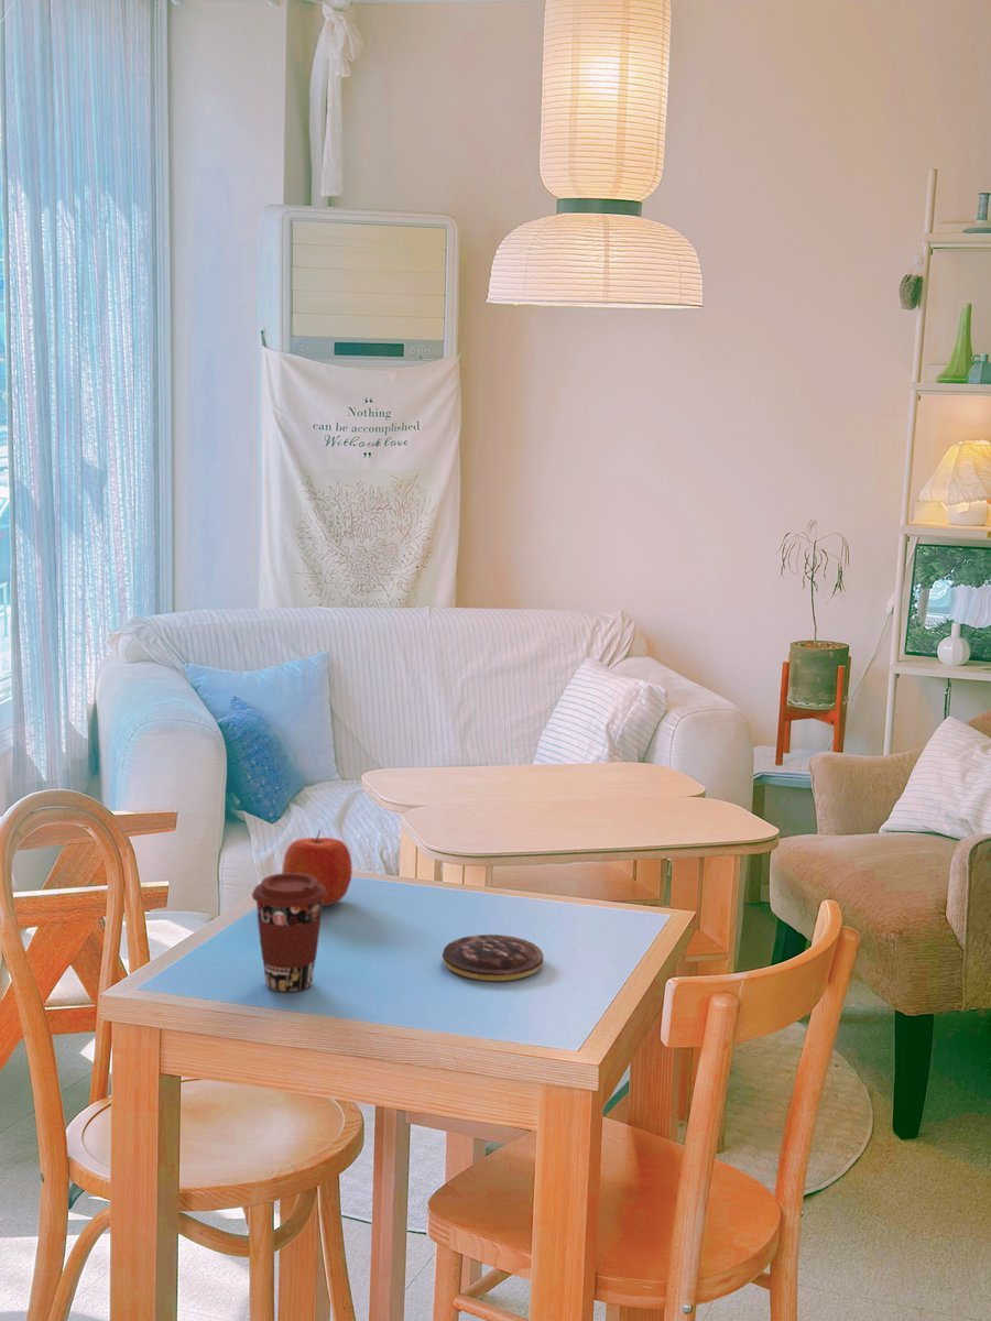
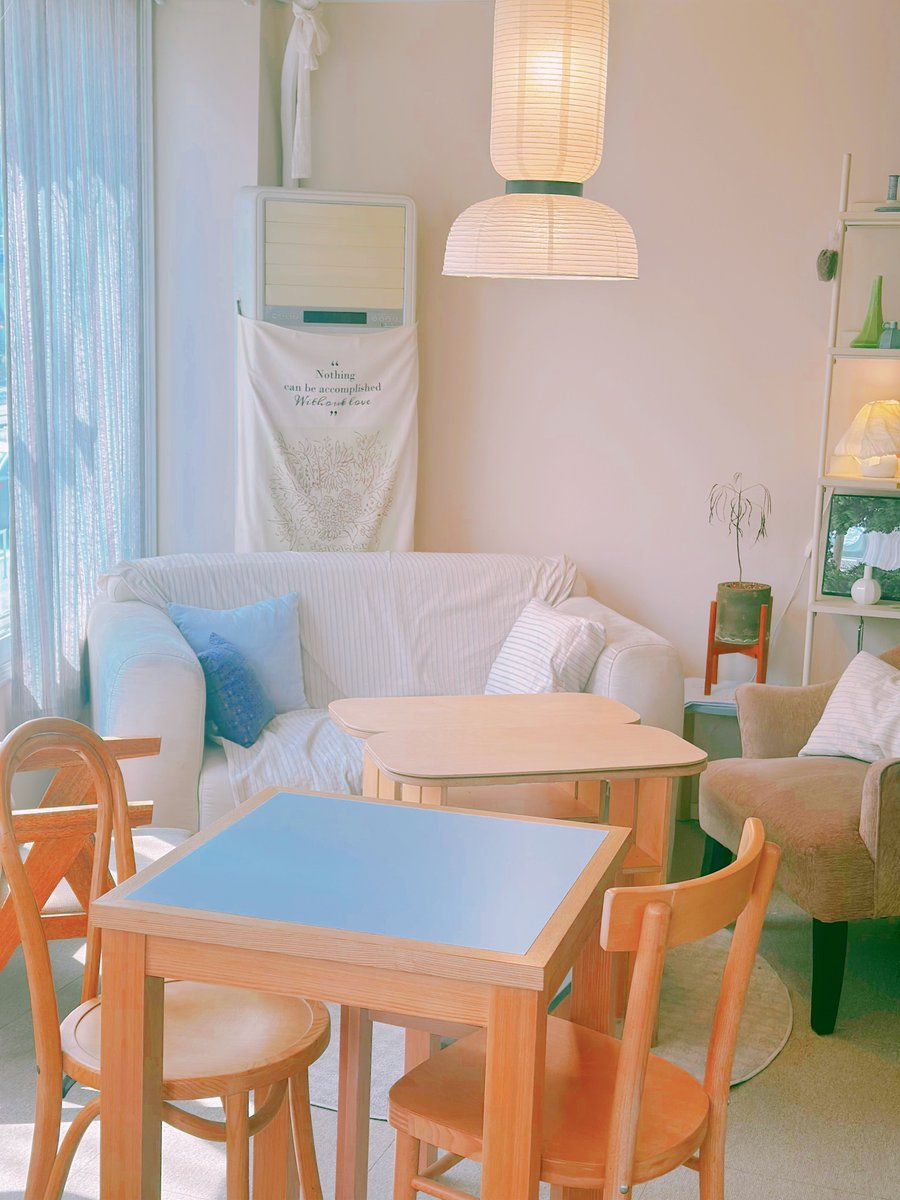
- pastry (492, 954)
- coffee cup (288, 932)
- apple (316, 865)
